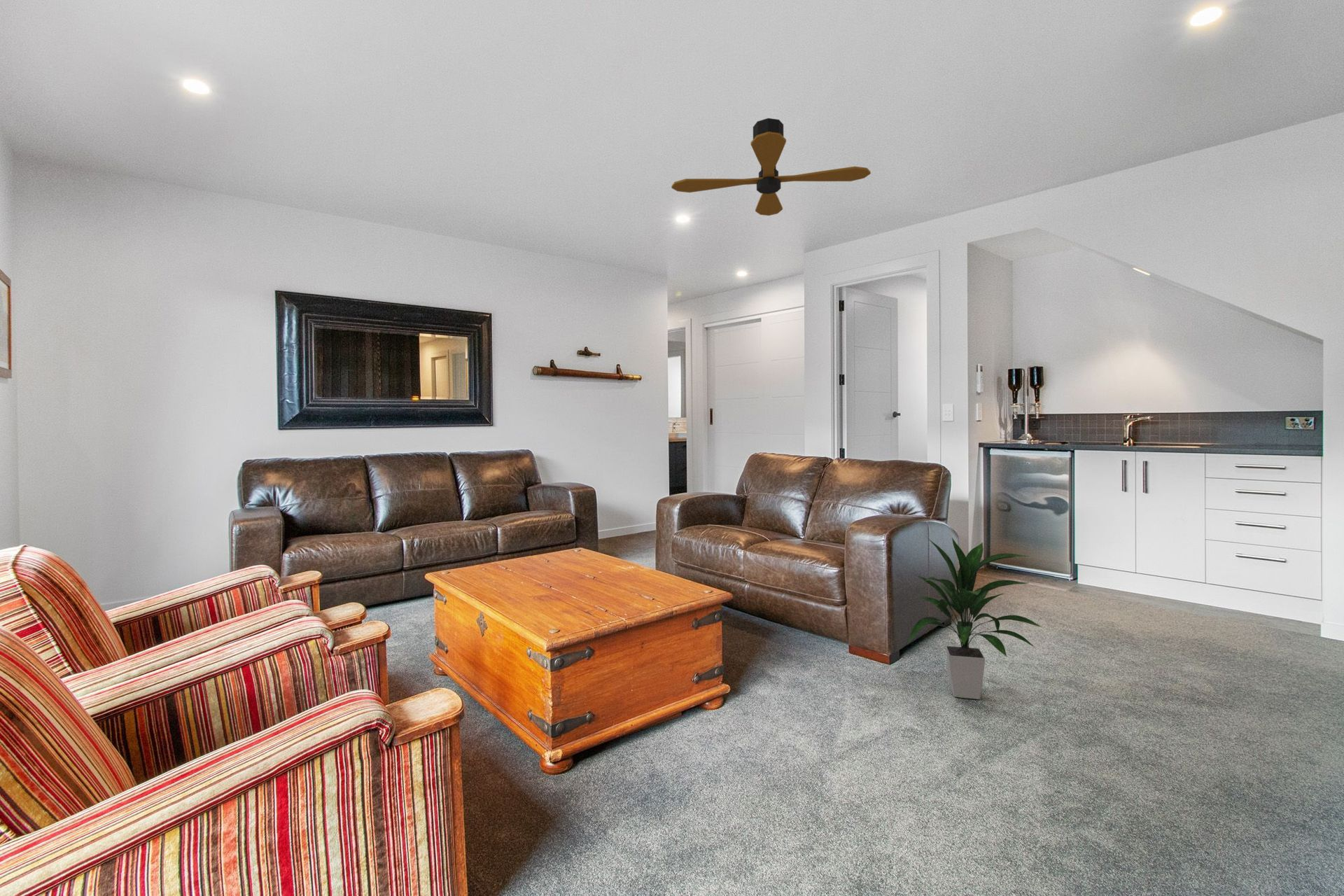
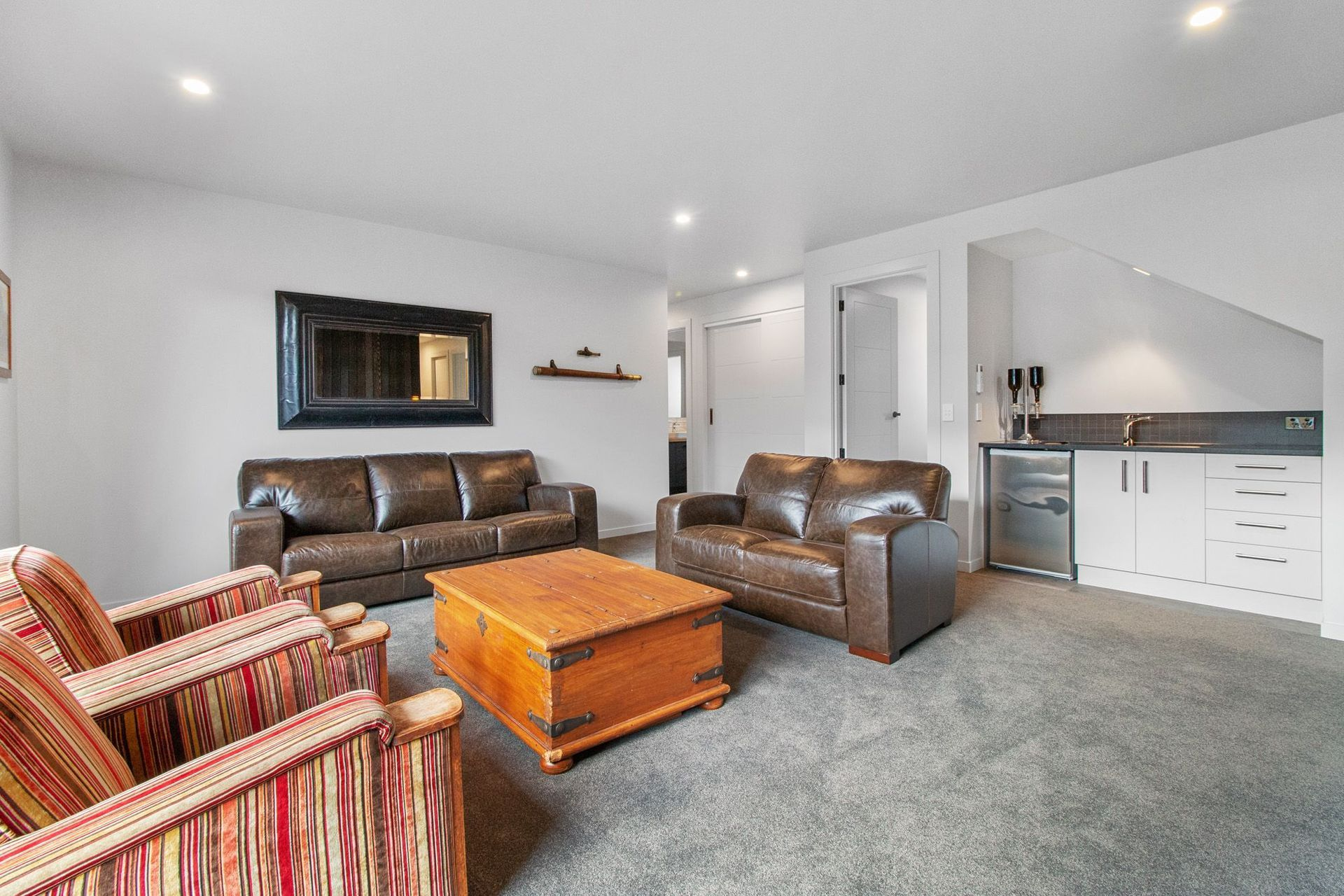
- ceiling fan (768, 158)
- indoor plant (967, 614)
